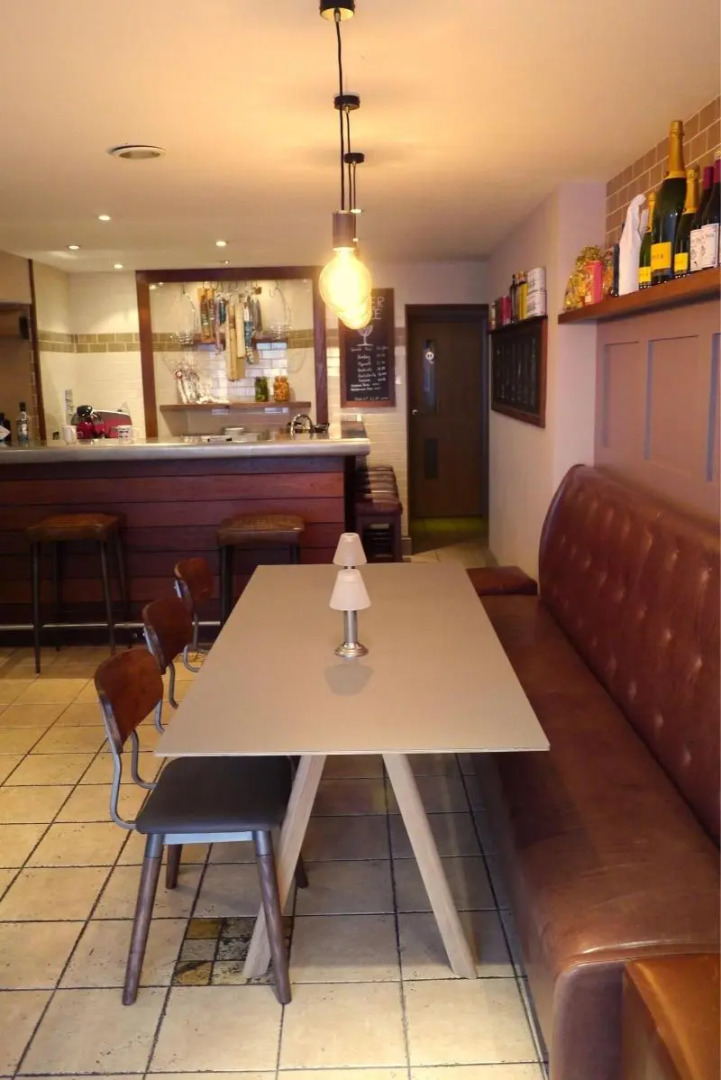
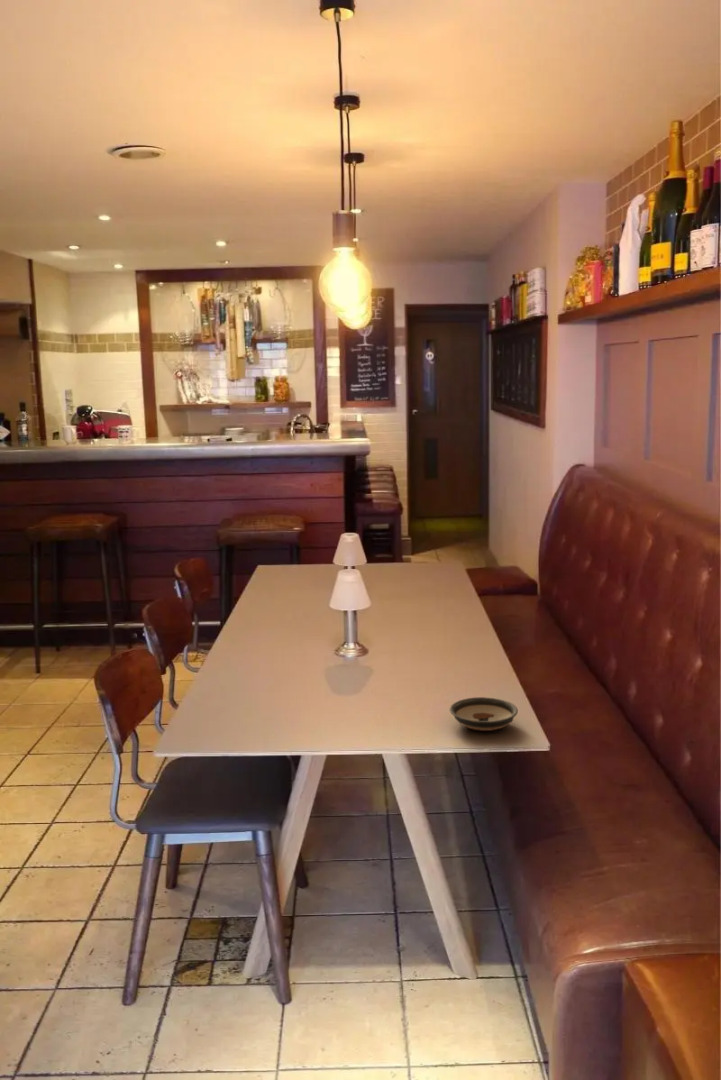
+ saucer (483, 716)
